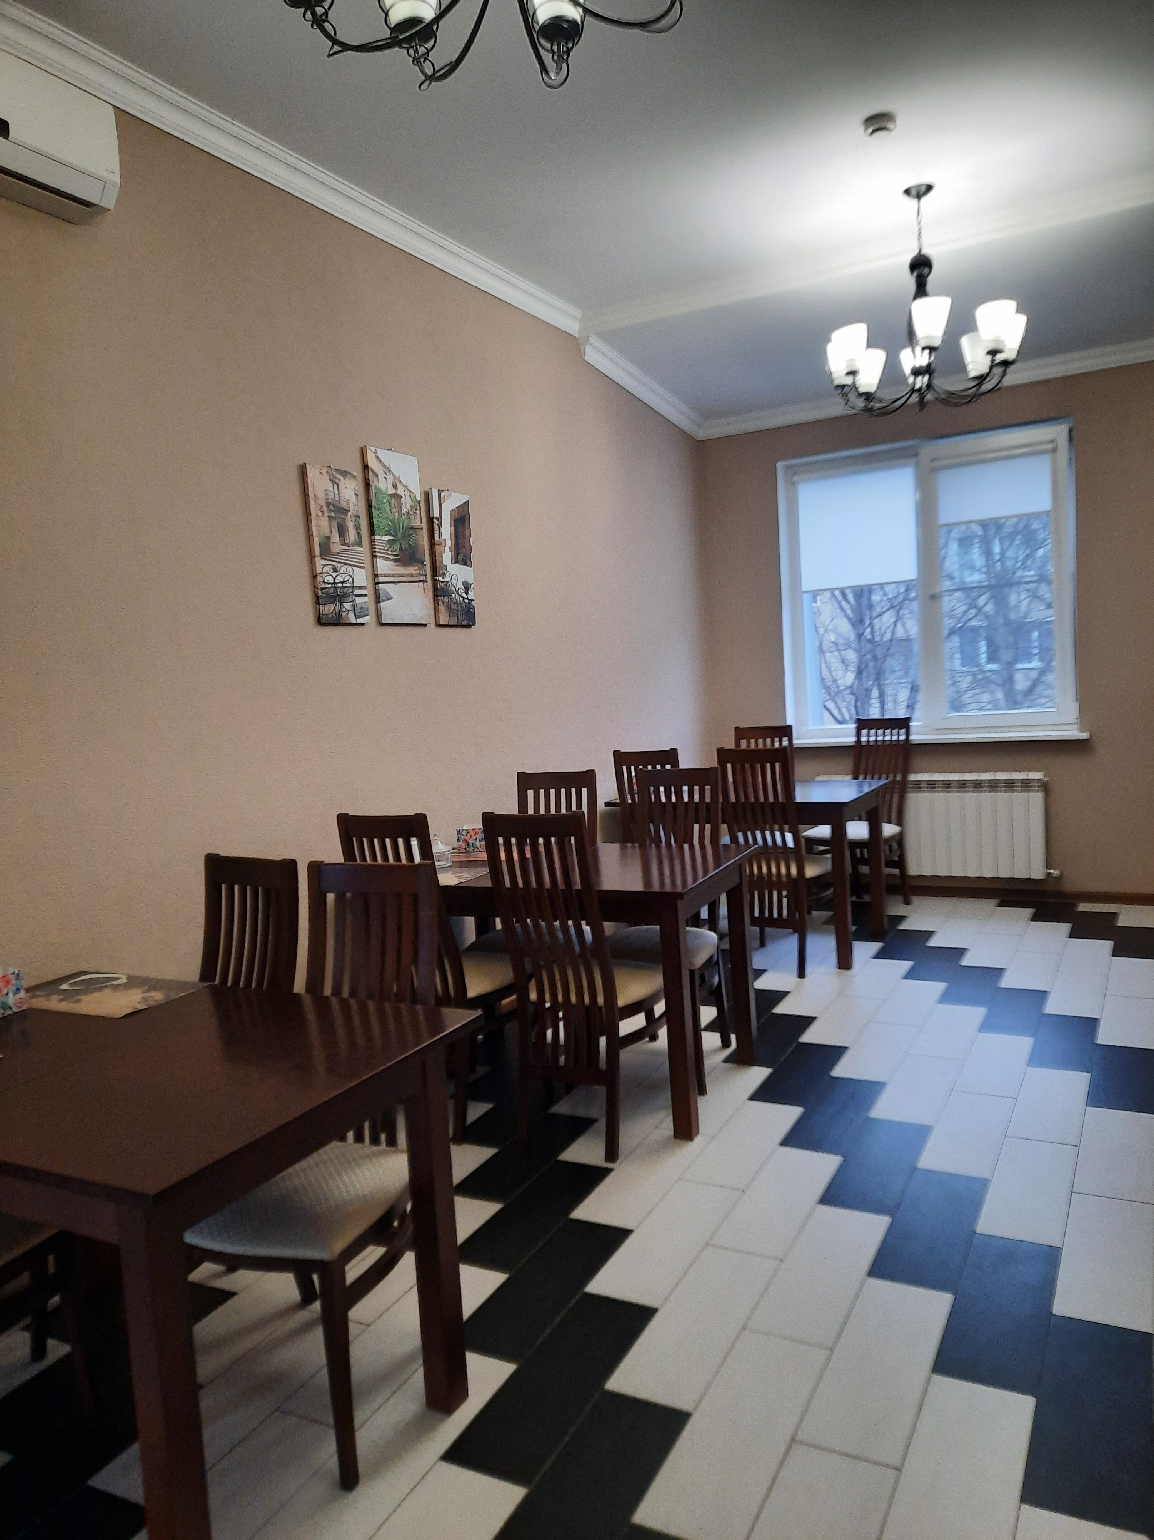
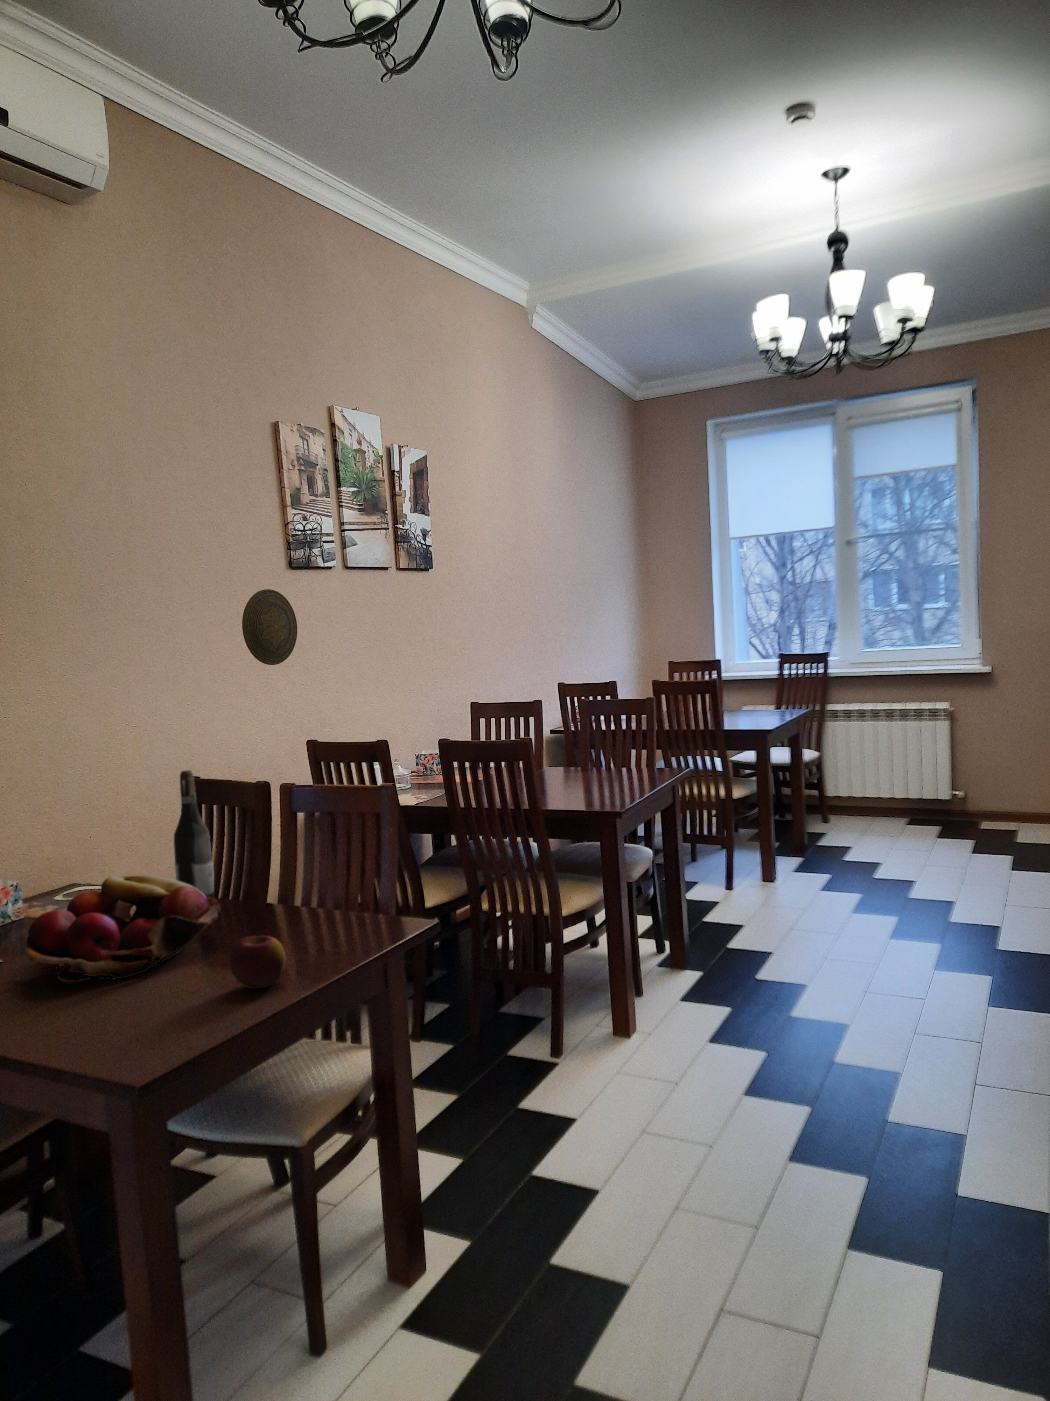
+ wine bottle (192, 836)
+ decorative plate (272, 627)
+ apple (258, 962)
+ fruit basket (126, 919)
